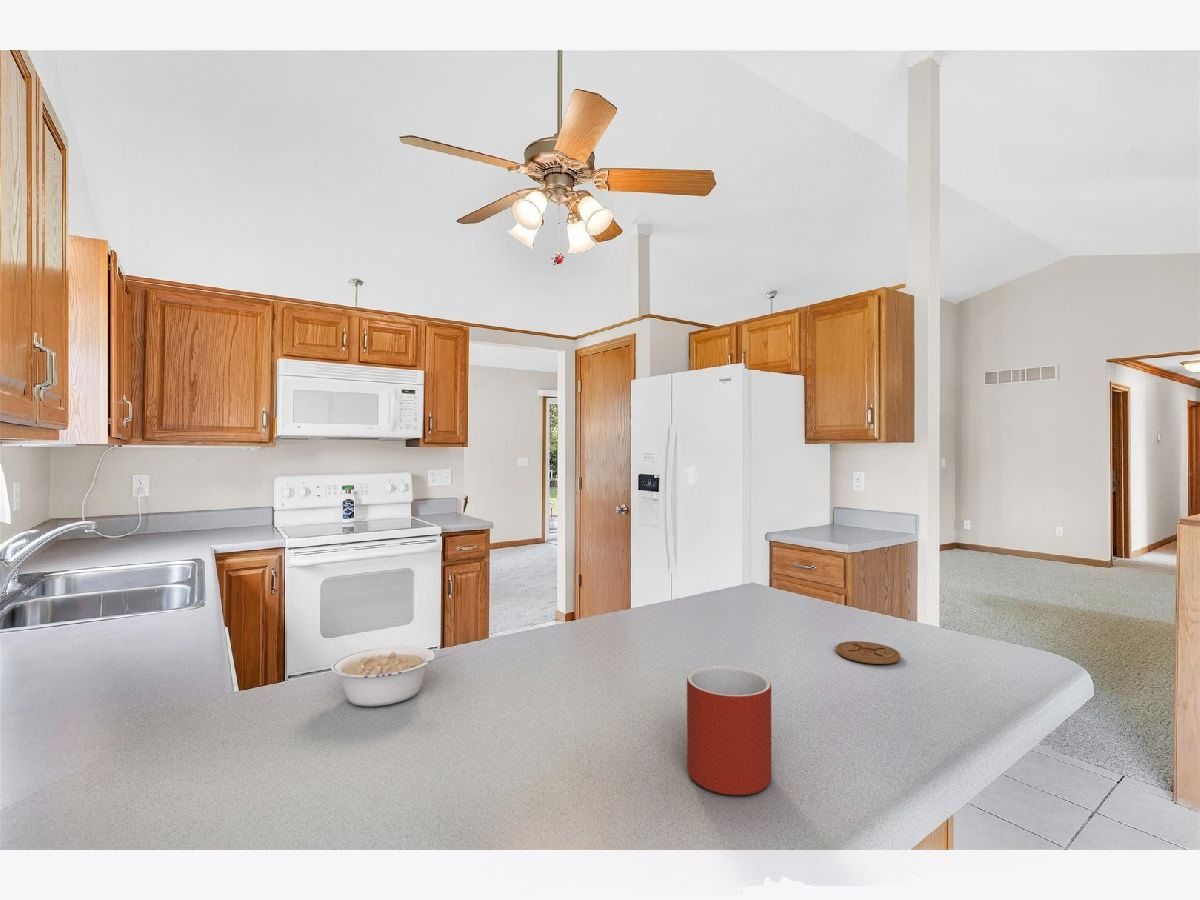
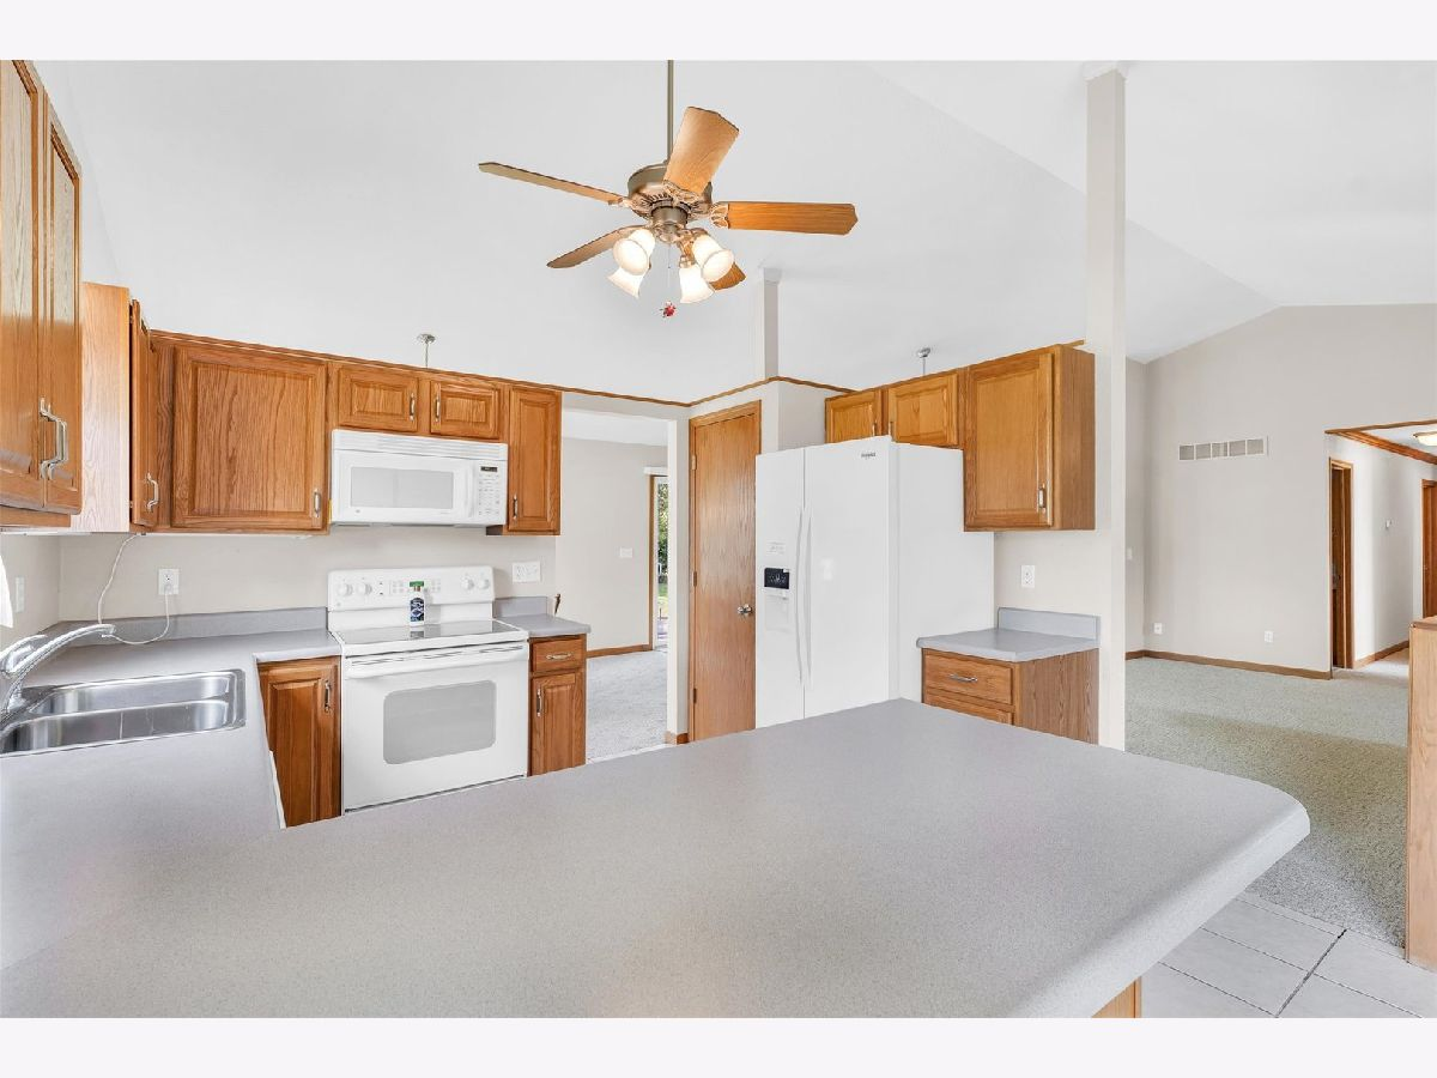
- coaster (867, 652)
- mug (716, 719)
- legume (388, 672)
